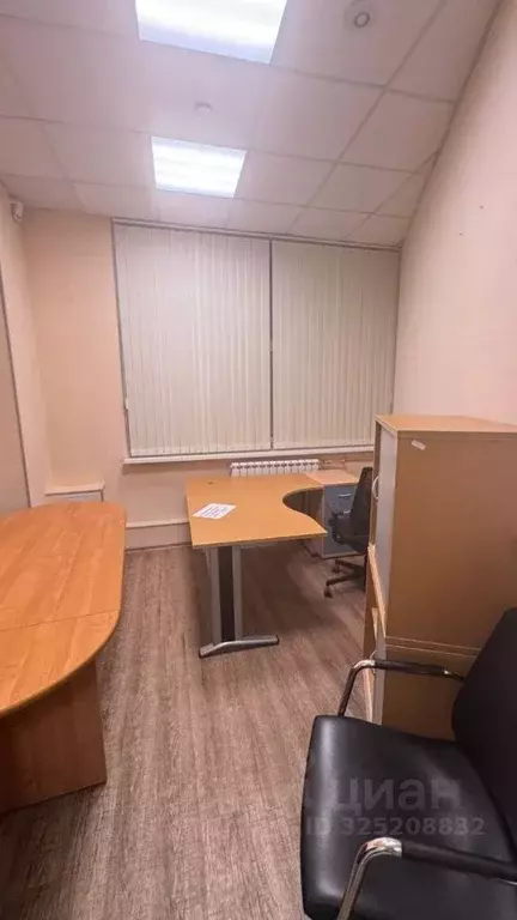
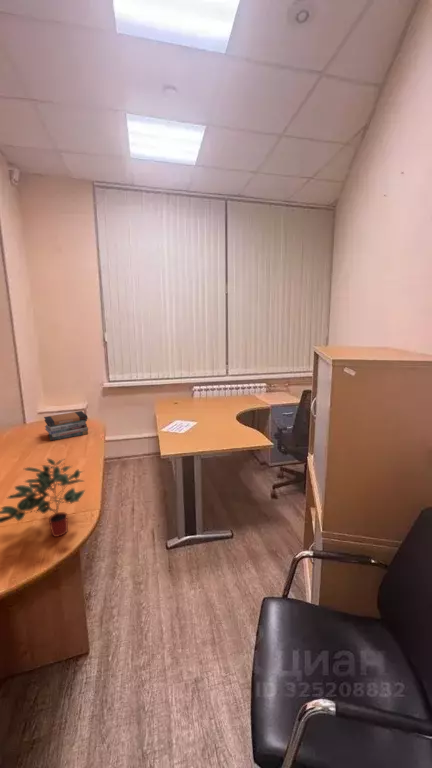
+ book stack (66, 425)
+ potted plant (45, 496)
